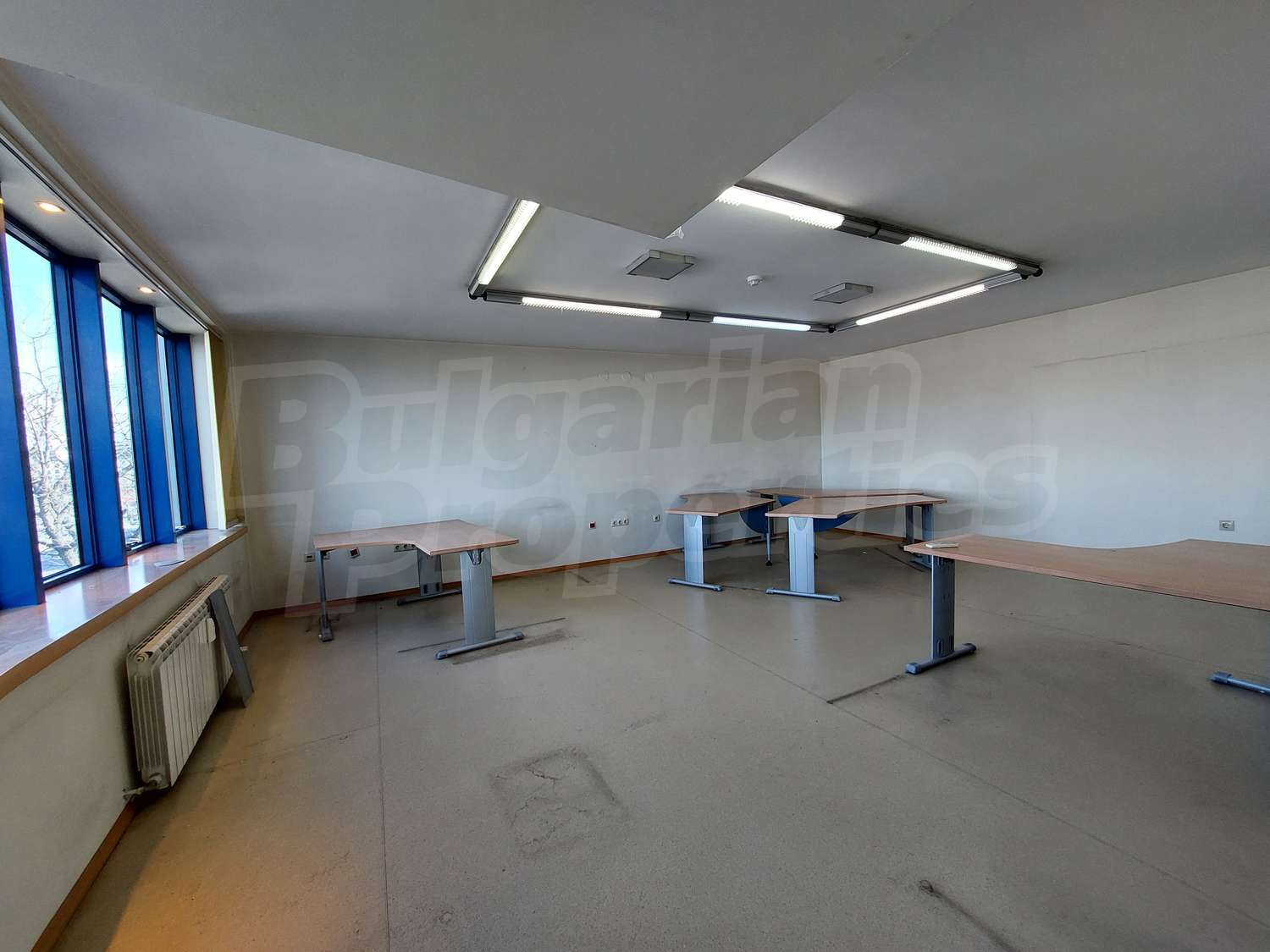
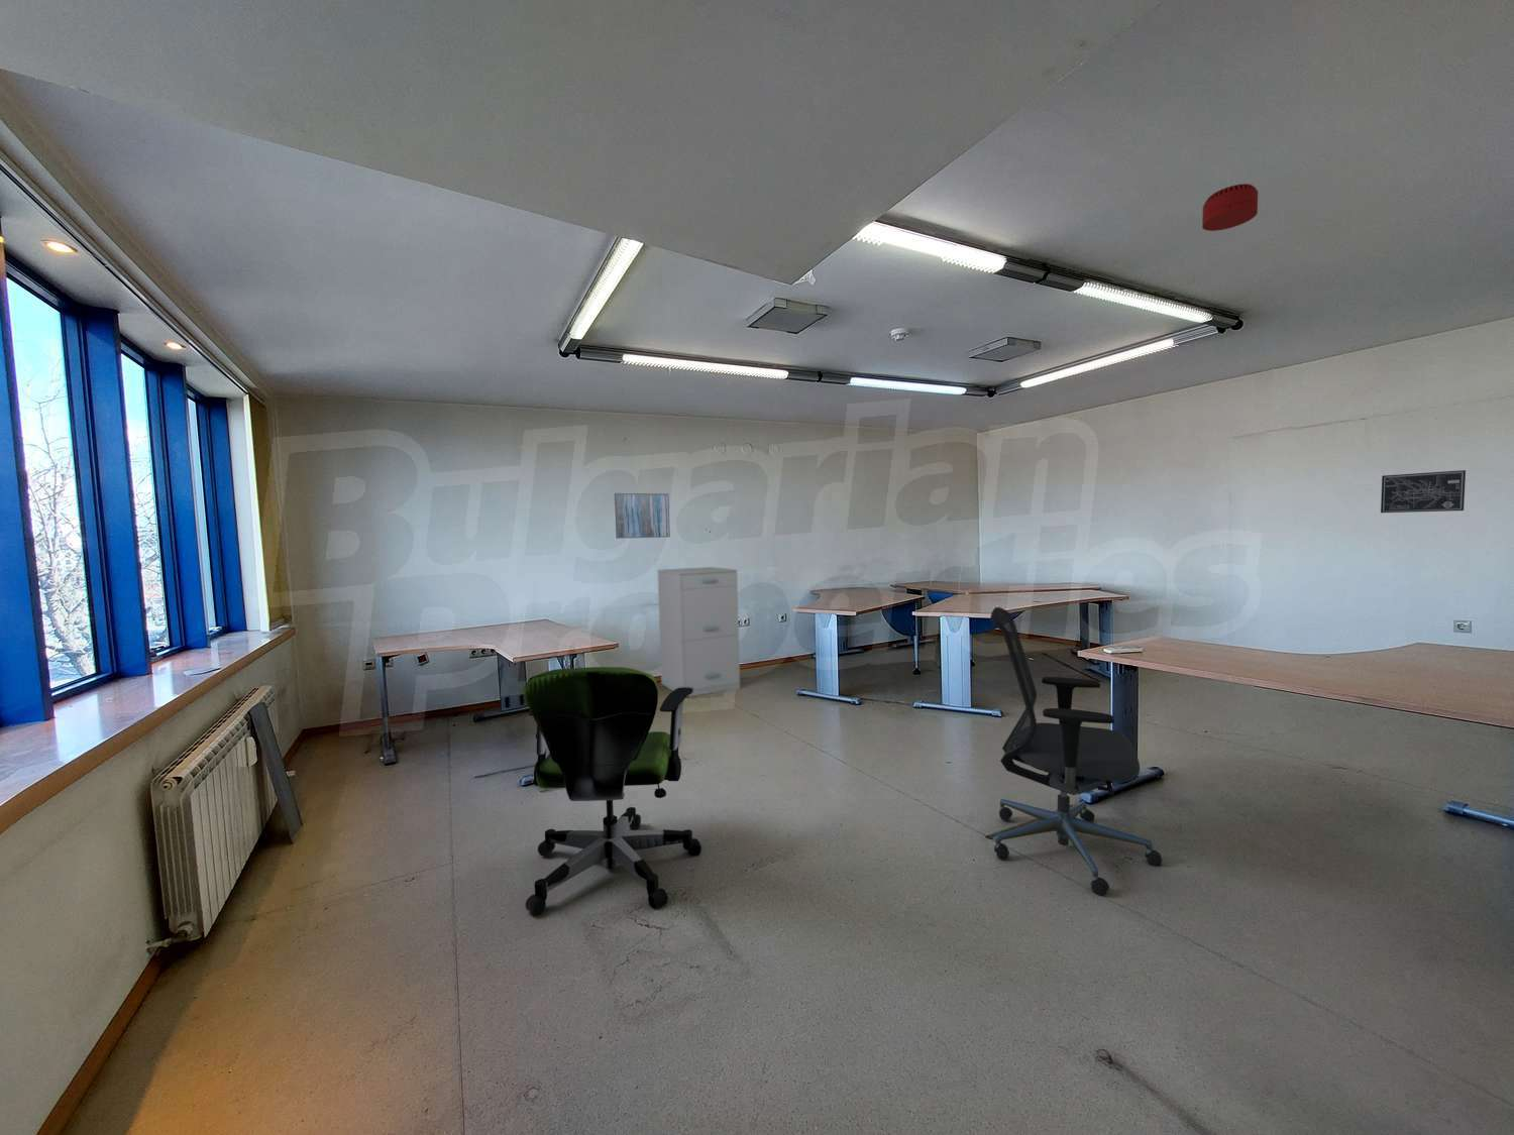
+ office chair (612, 758)
+ filing cabinet (699, 627)
+ smoke detector (1229, 206)
+ wall art (641, 515)
+ office chair (1073, 732)
+ wall art (1421, 492)
